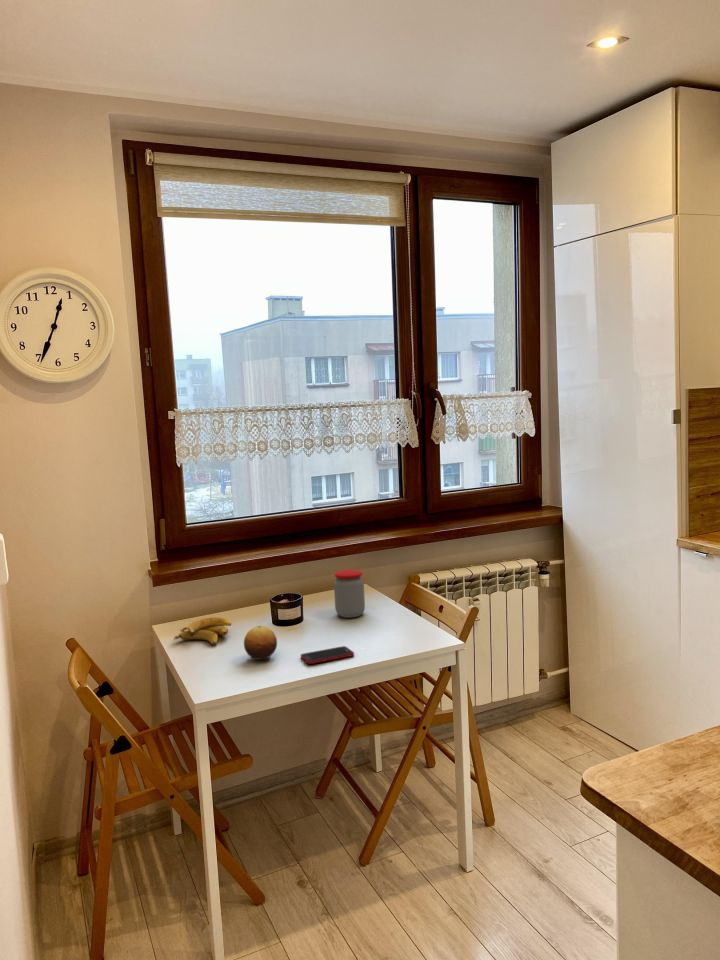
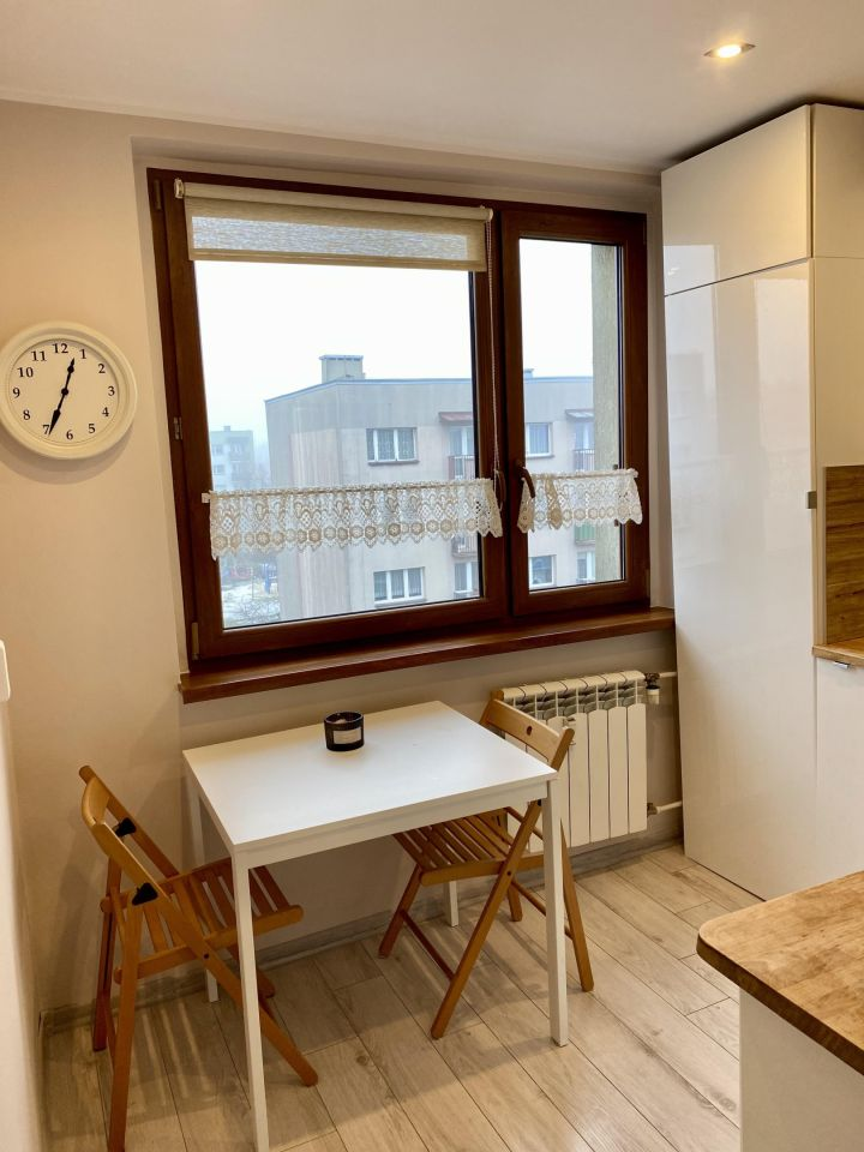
- cell phone (327, 655)
- jar (349, 593)
- fruit (260, 642)
- banana (203, 631)
